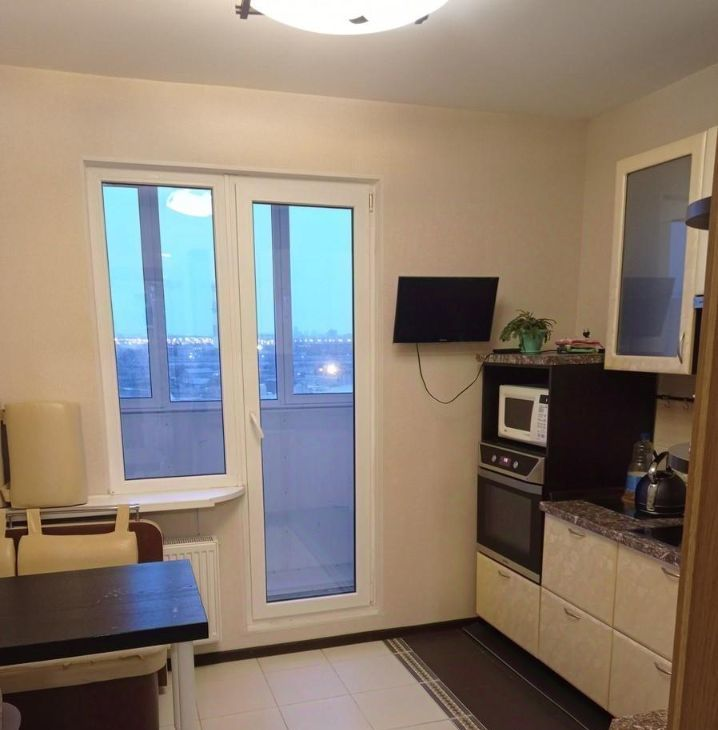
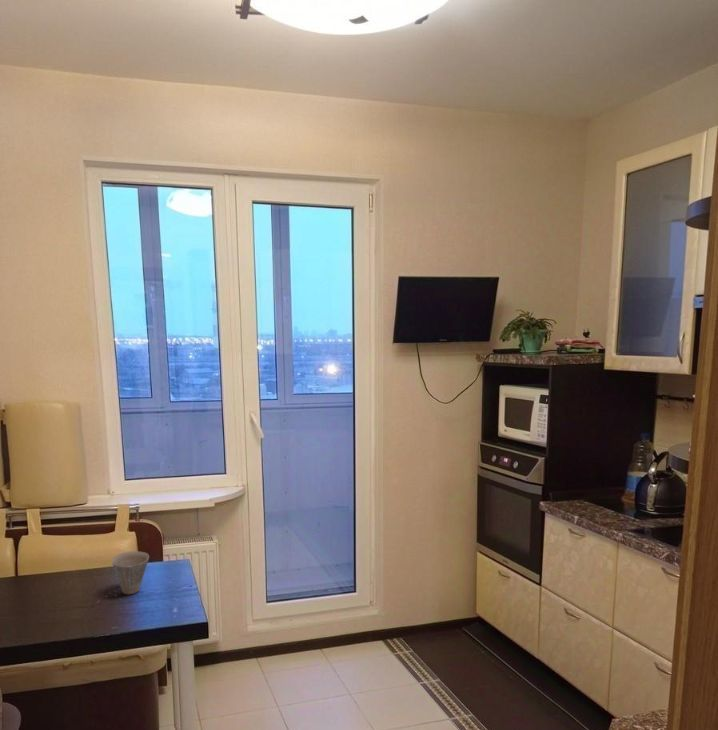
+ cup (131, 574)
